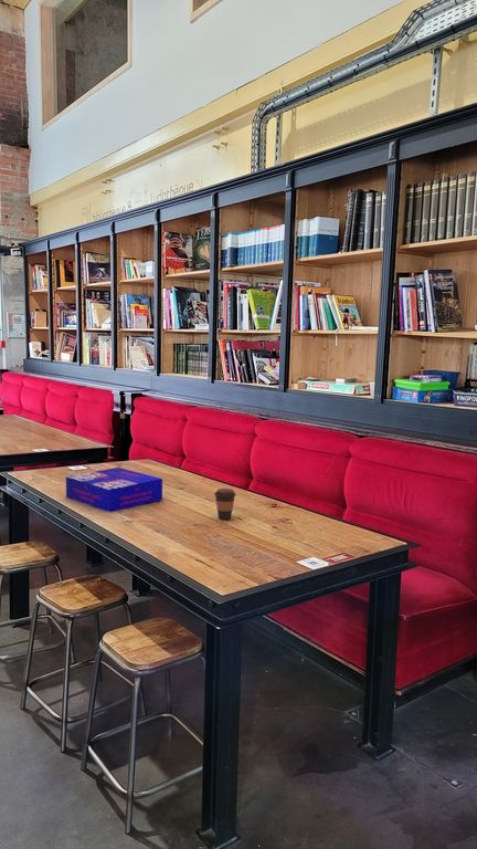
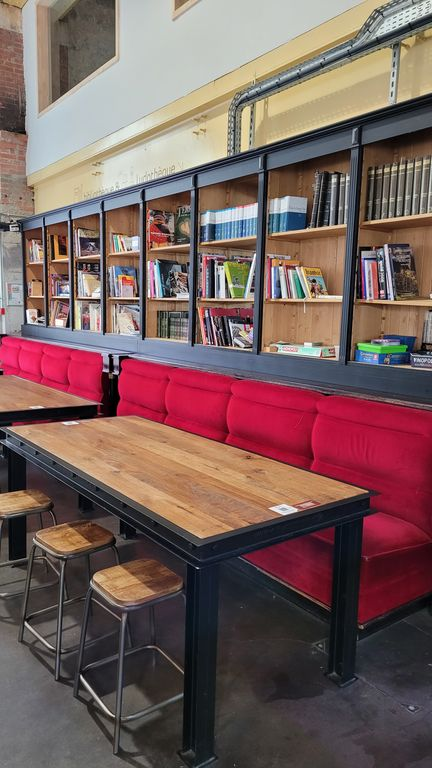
- board game (114, 488)
- coffee cup (224, 504)
